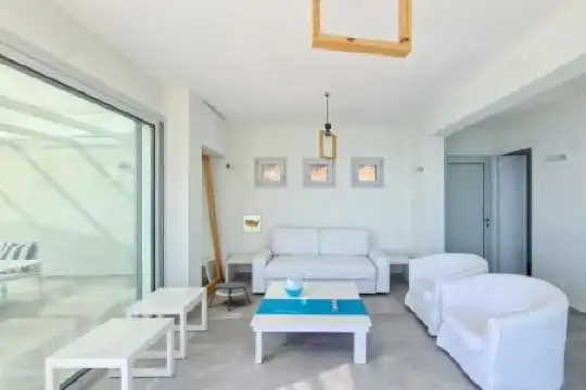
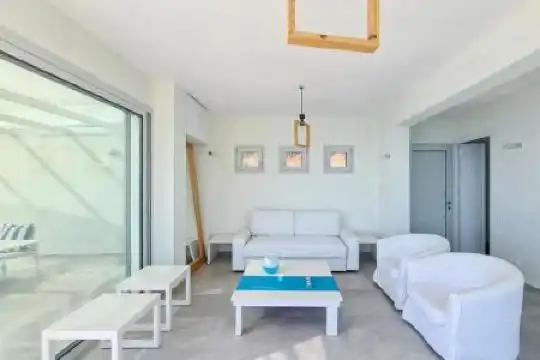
- wall art (252, 223)
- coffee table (230, 295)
